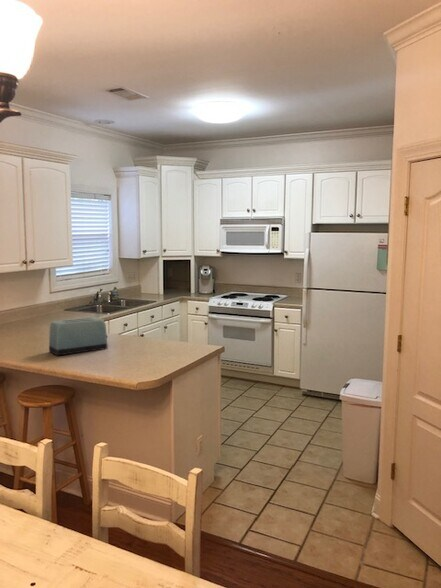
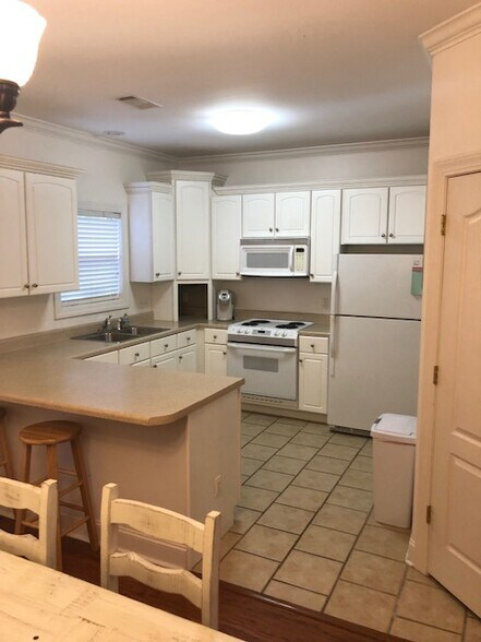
- toaster (79, 335)
